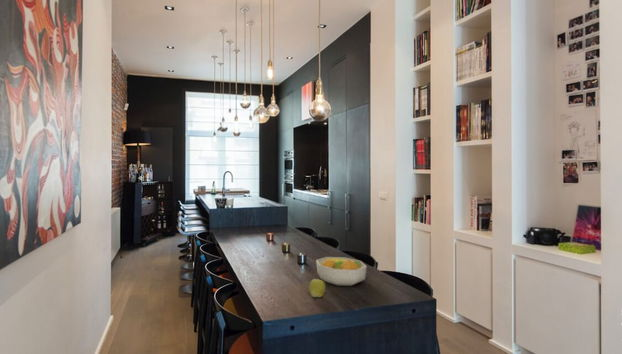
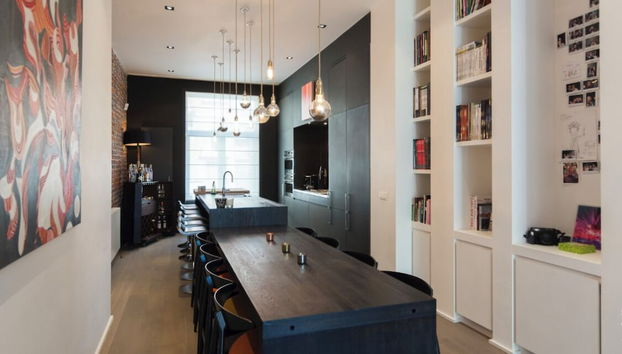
- apple (317, 286)
- fruit bowl (340, 267)
